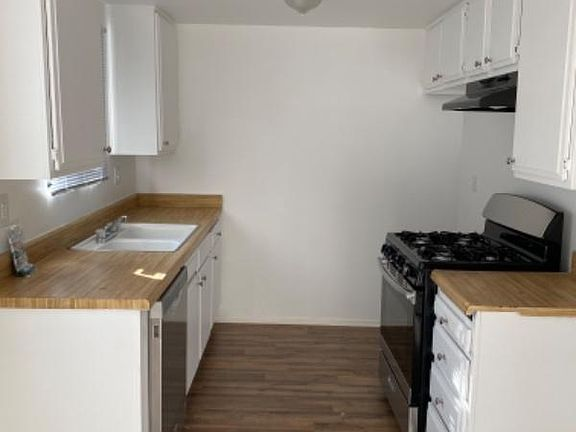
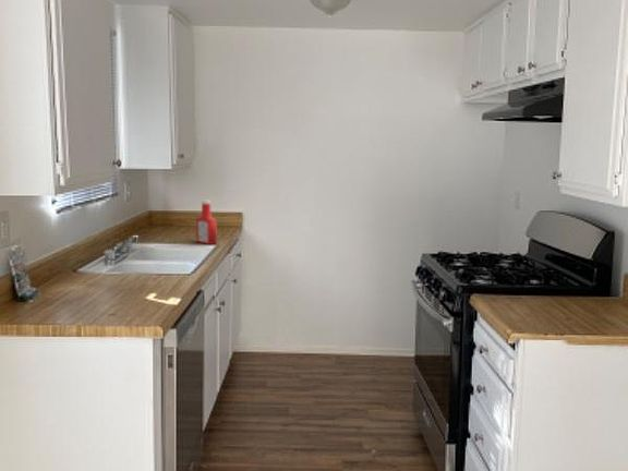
+ soap bottle (206, 221)
